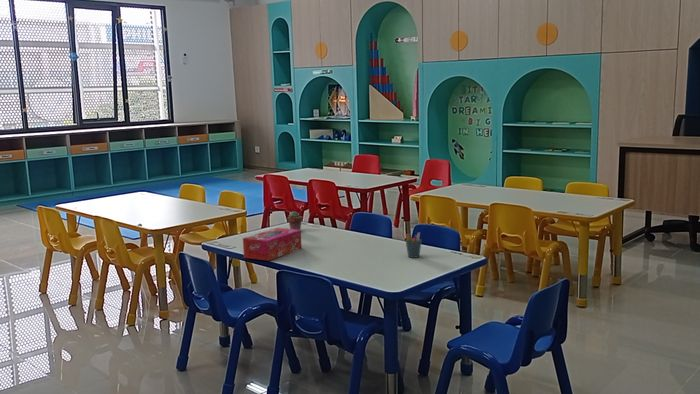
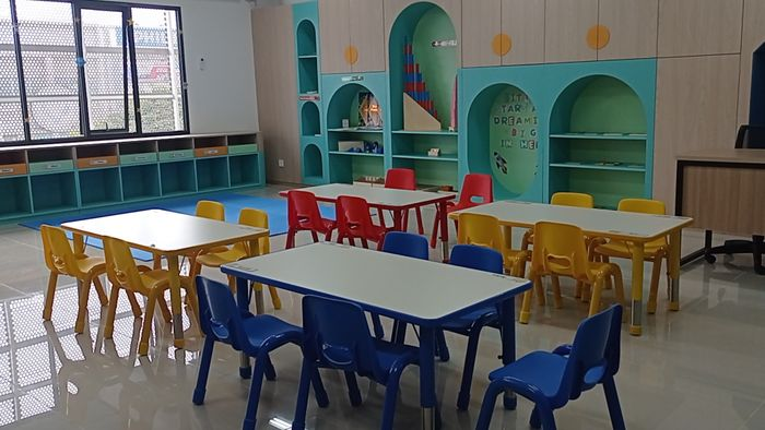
- potted succulent (295, 221)
- pen holder (413, 243)
- tissue box (273, 243)
